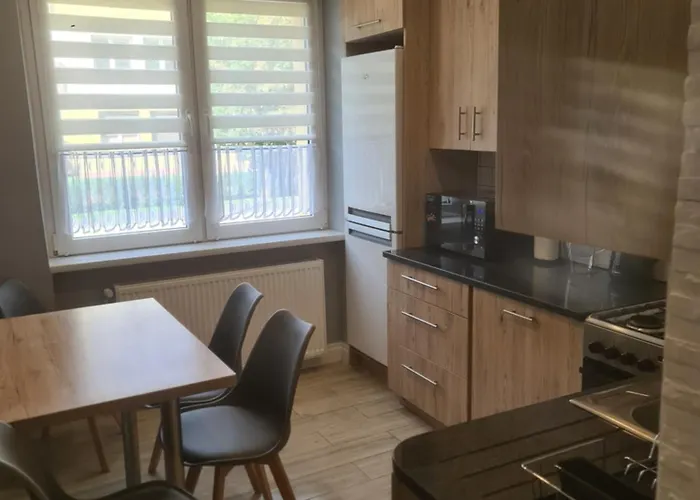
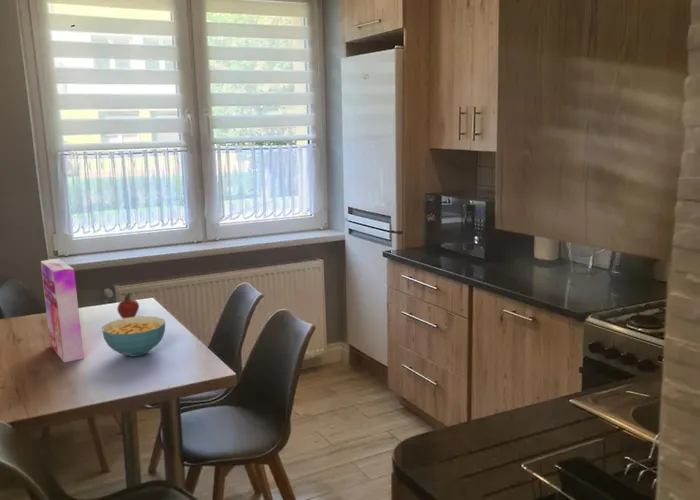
+ cereal bowl (135, 339)
+ fruit (128, 306)
+ cereal box (61, 308)
